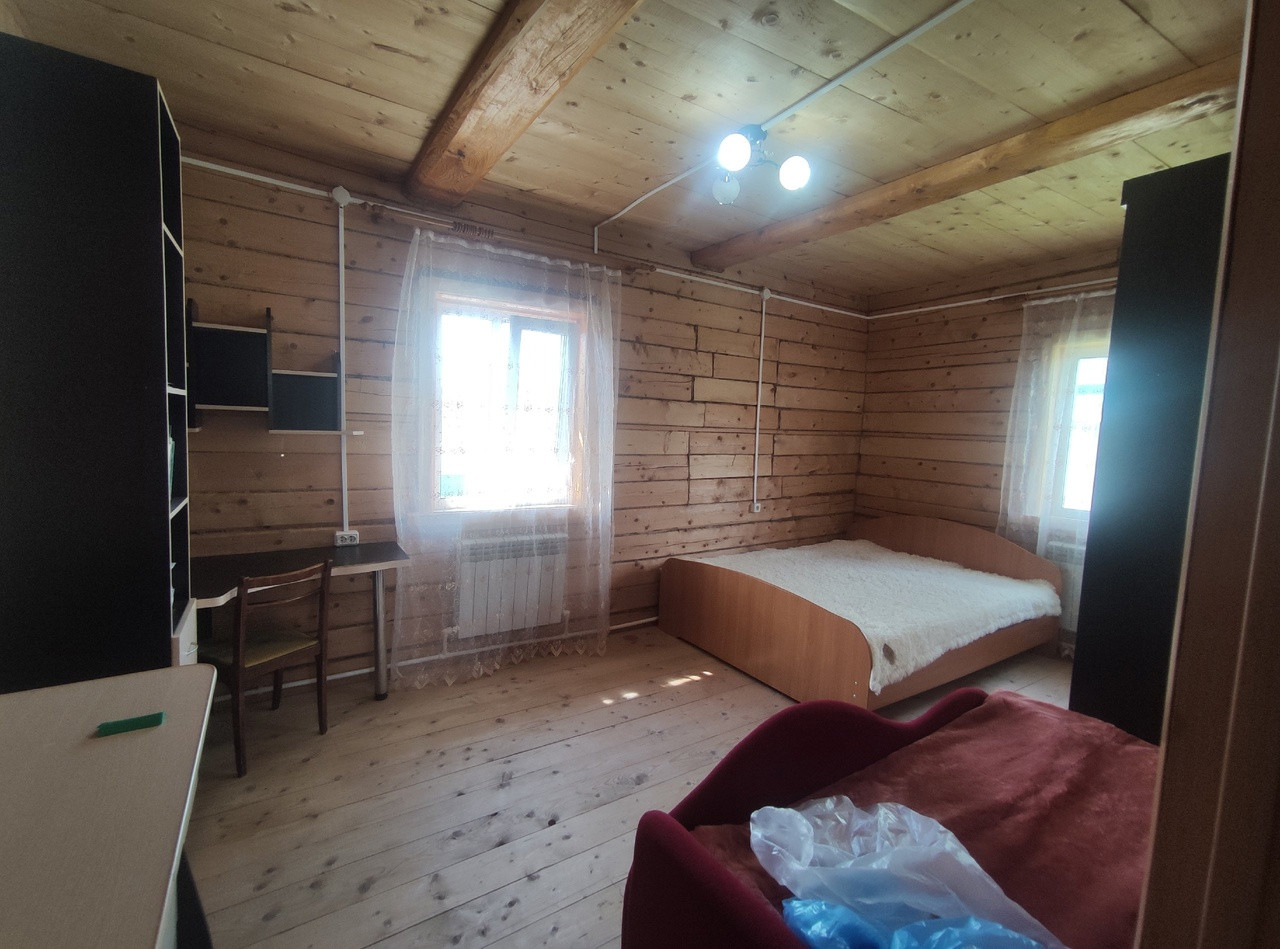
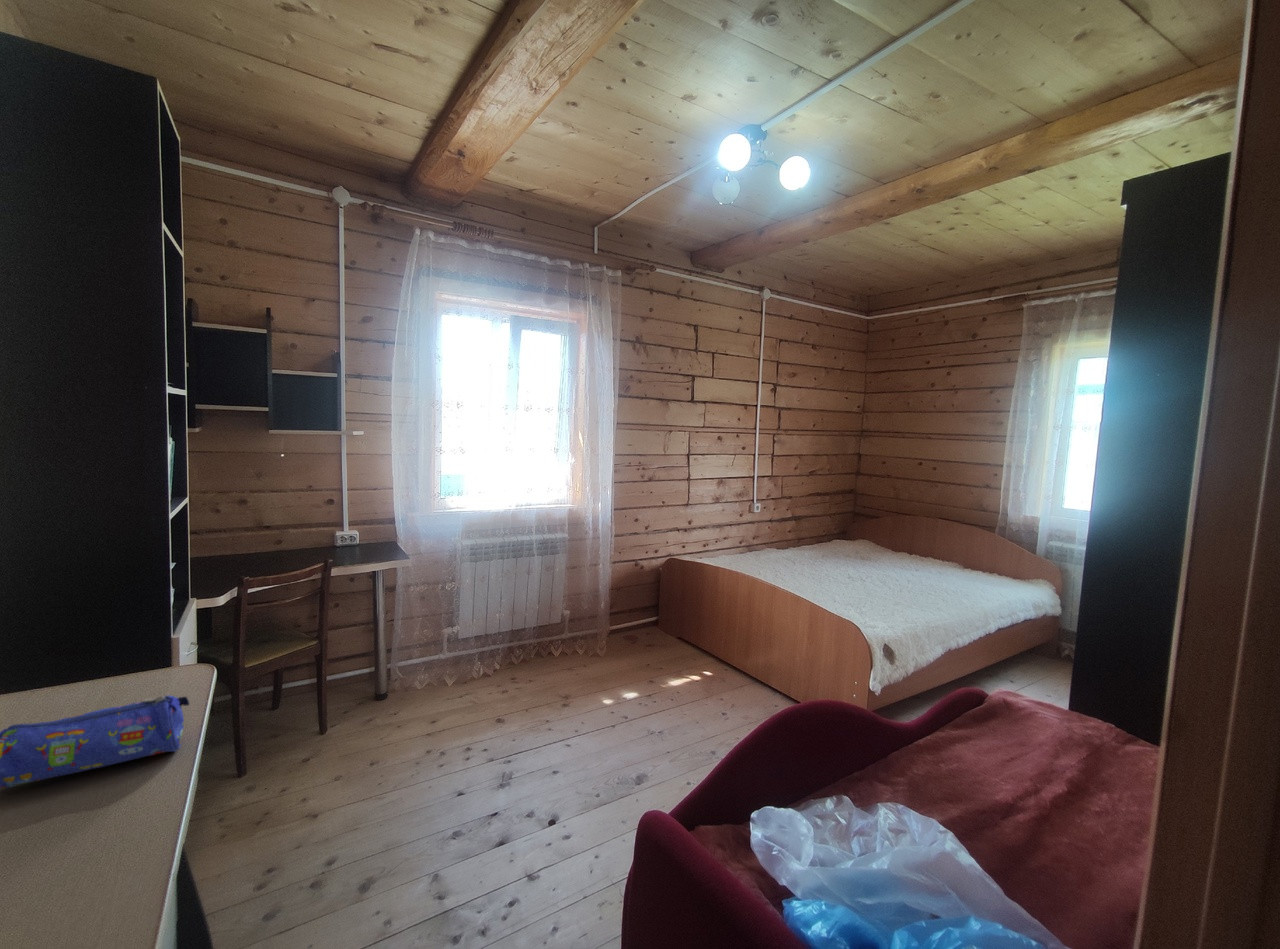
+ pencil case (95, 737)
